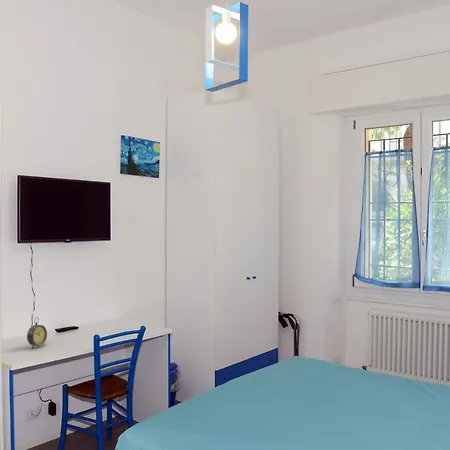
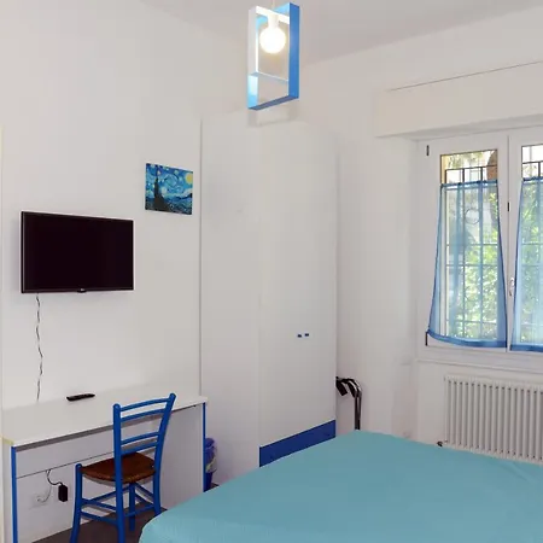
- alarm clock (36, 332)
